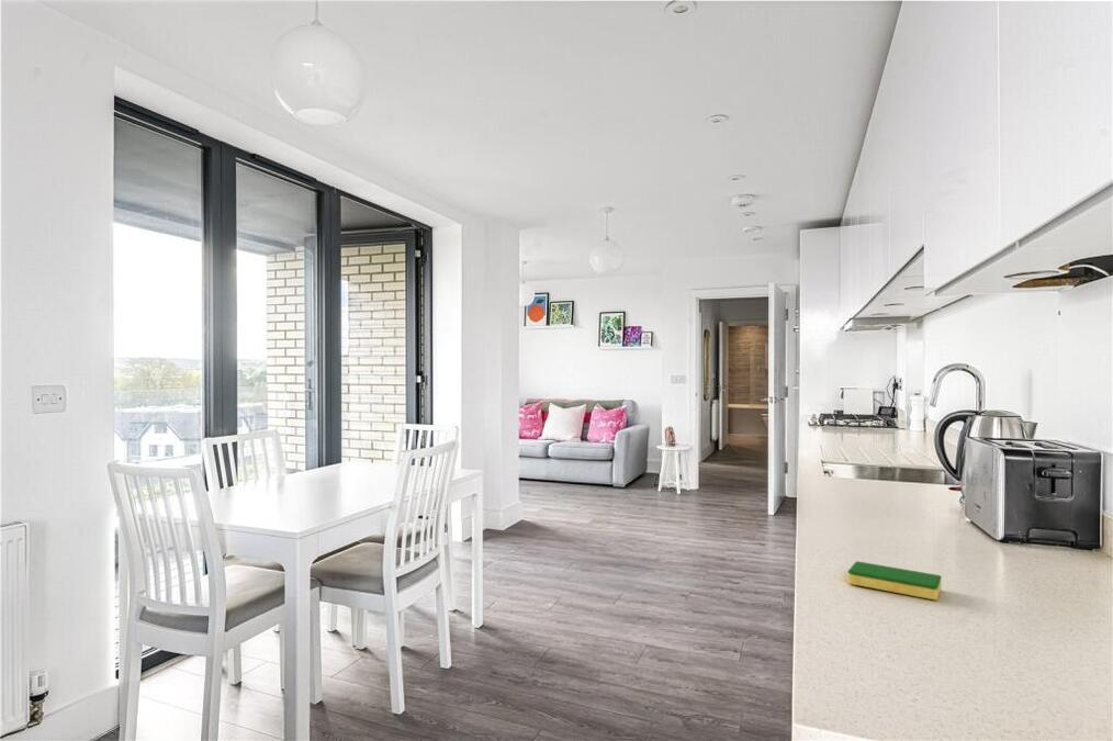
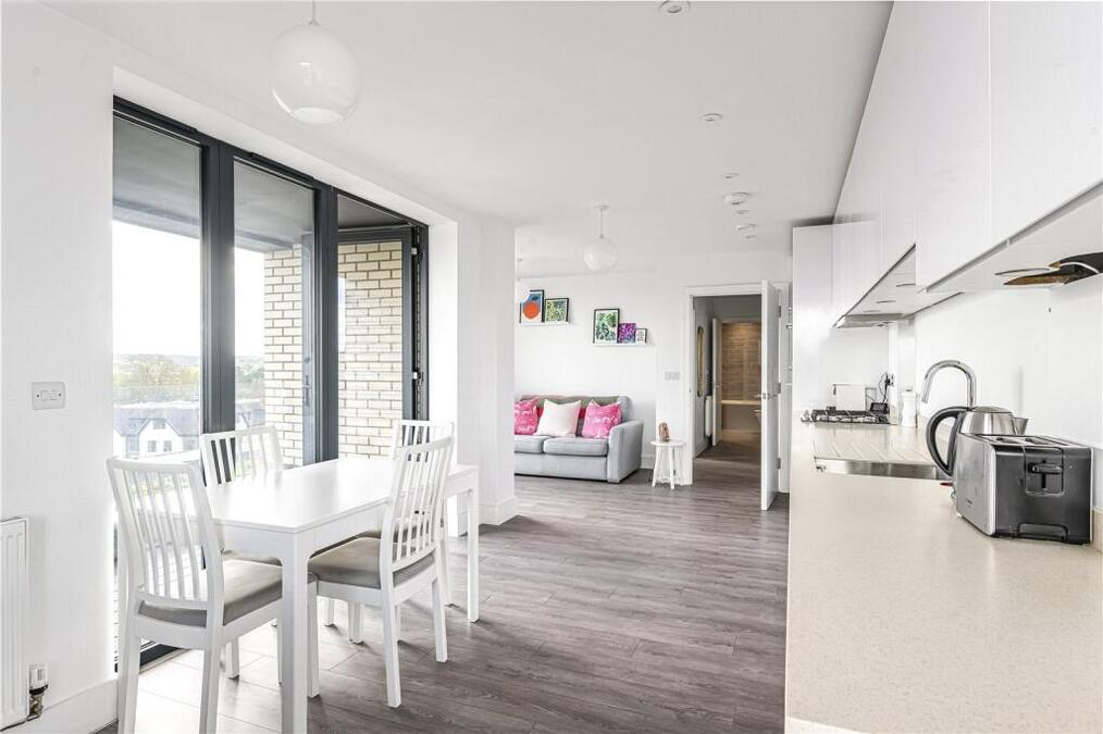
- dish sponge (893, 579)
